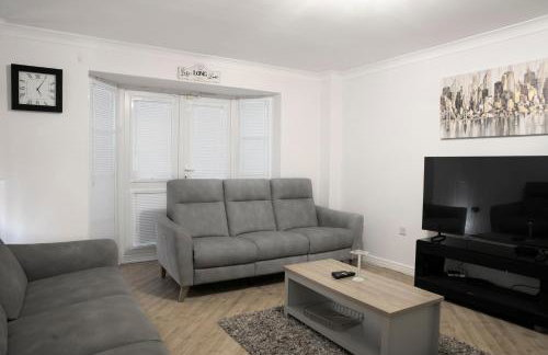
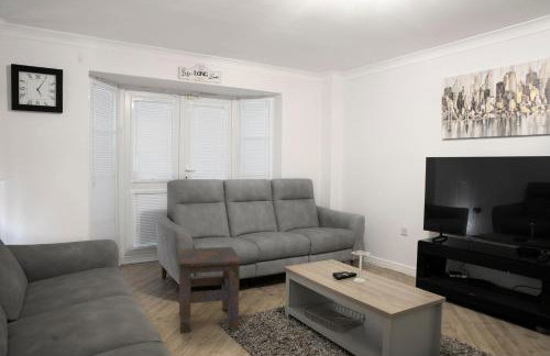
+ side table (207, 285)
